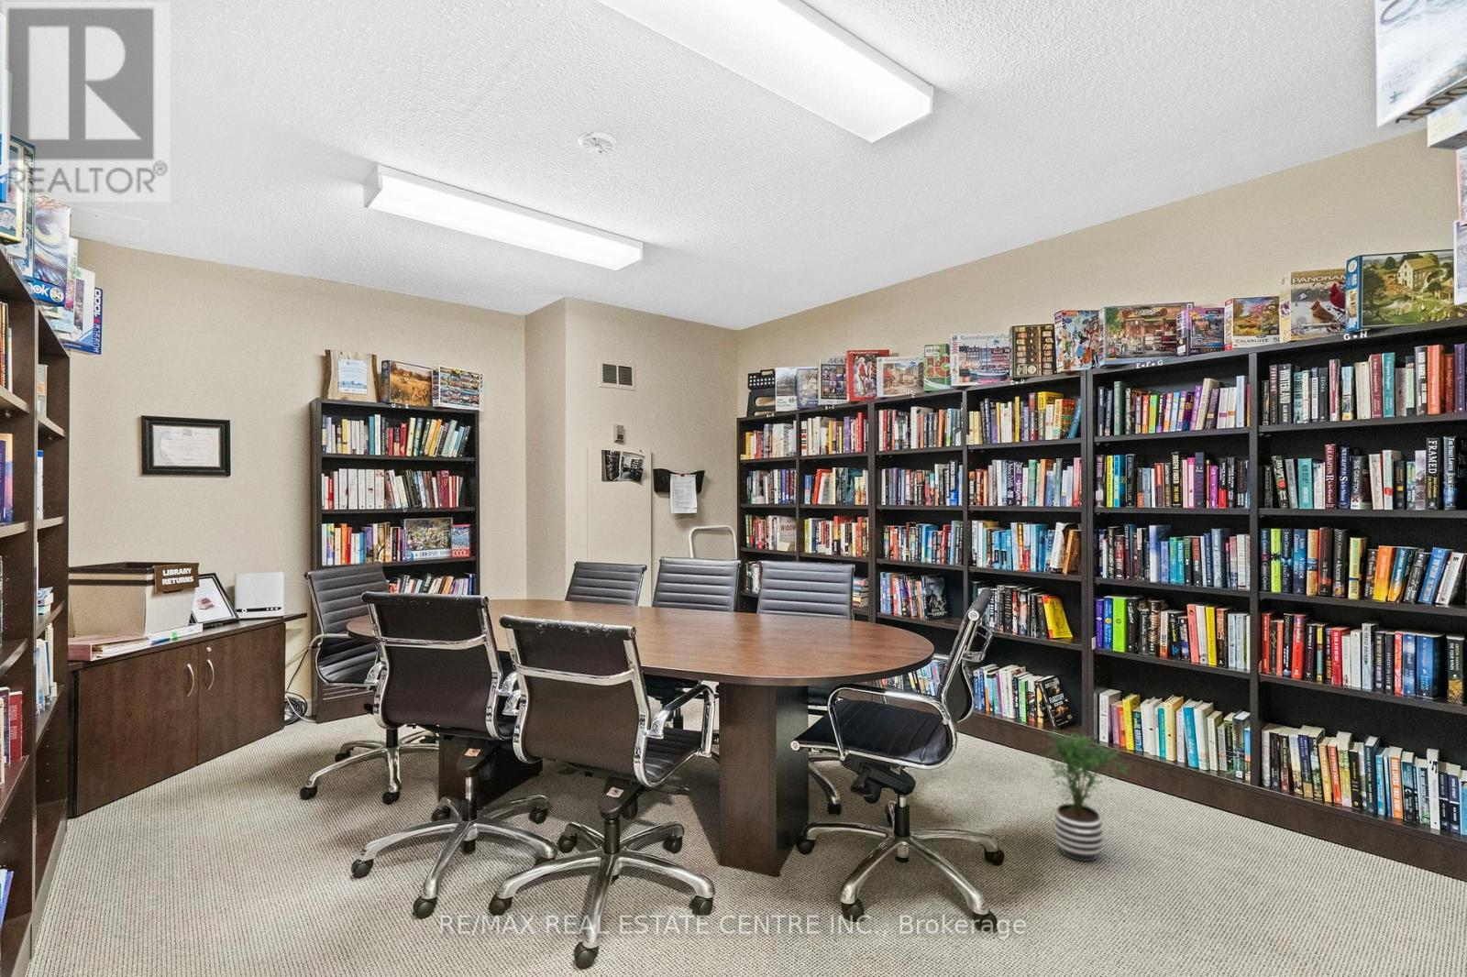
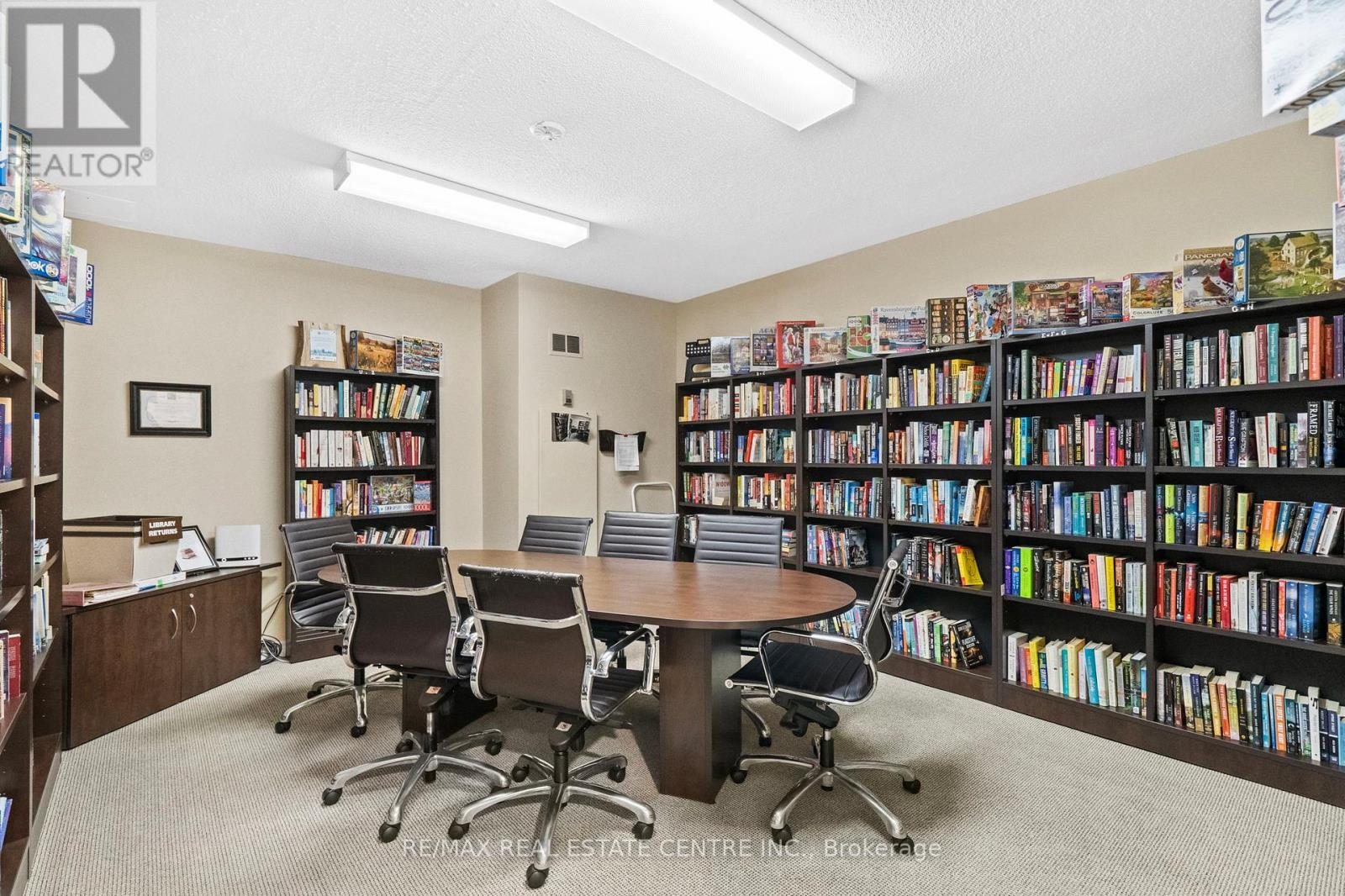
- potted plant (1081, 792)
